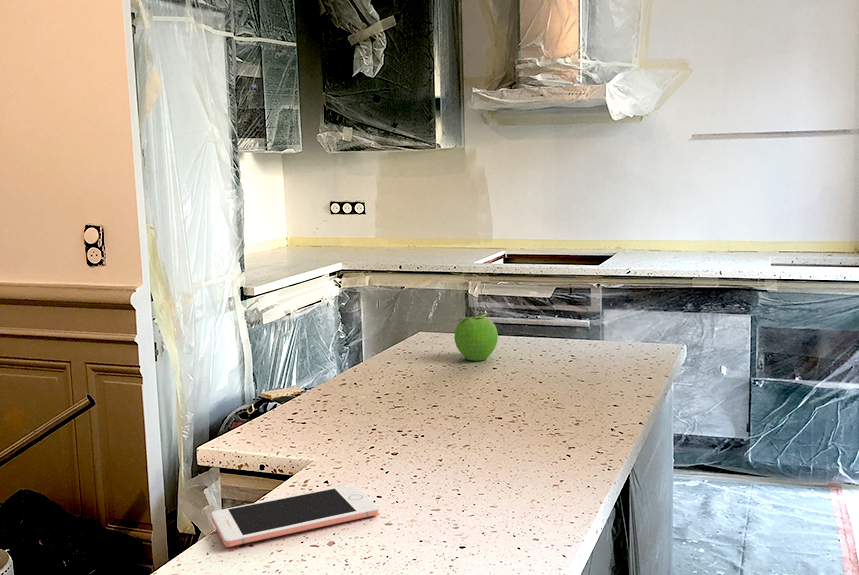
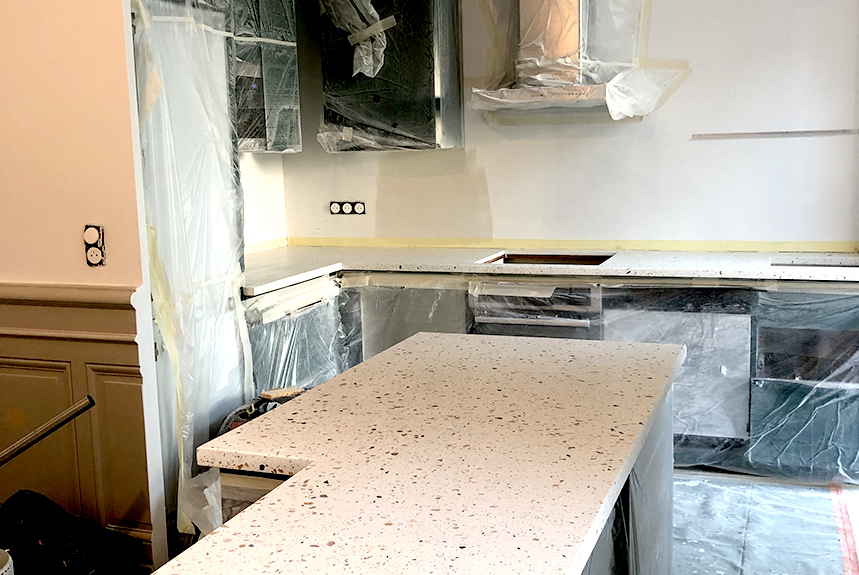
- cell phone (295, 513)
- fruit (476, 335)
